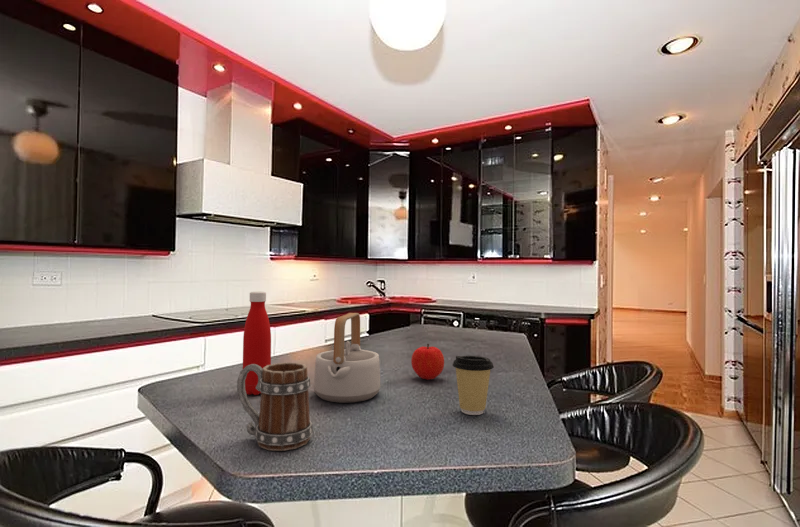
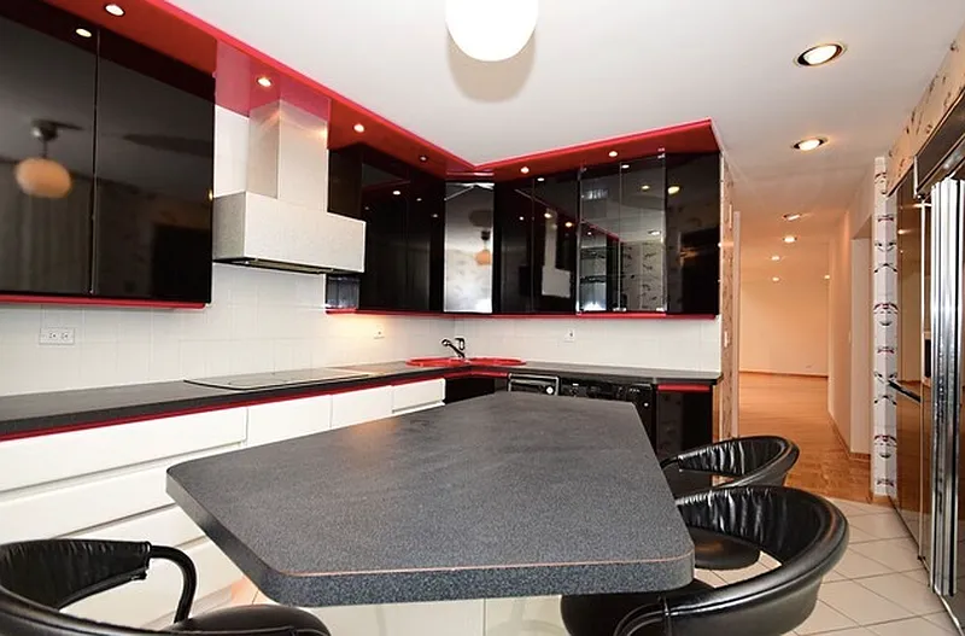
- mug (274, 402)
- fruit (427, 361)
- coffee cup (472, 383)
- bottle (257, 341)
- teapot (346, 355)
